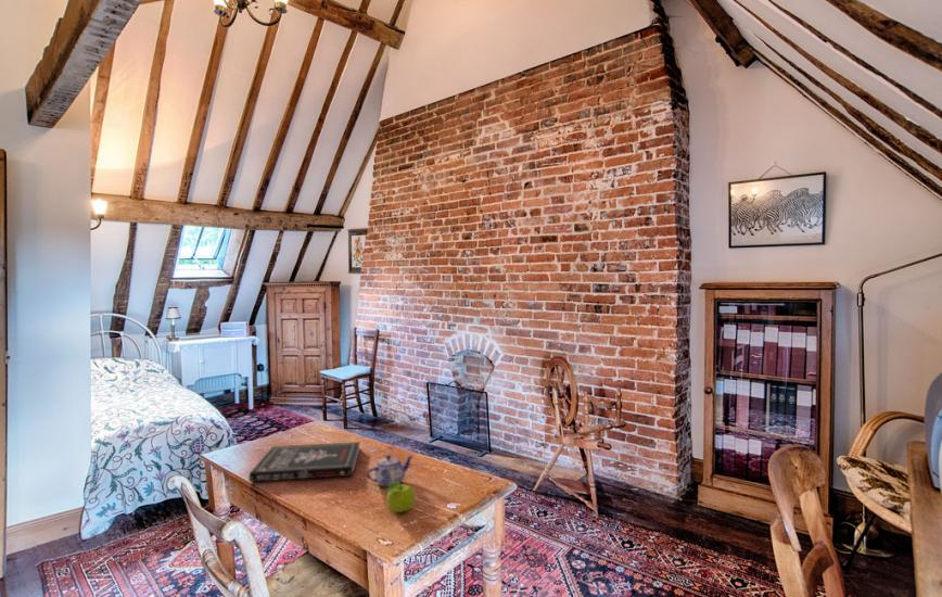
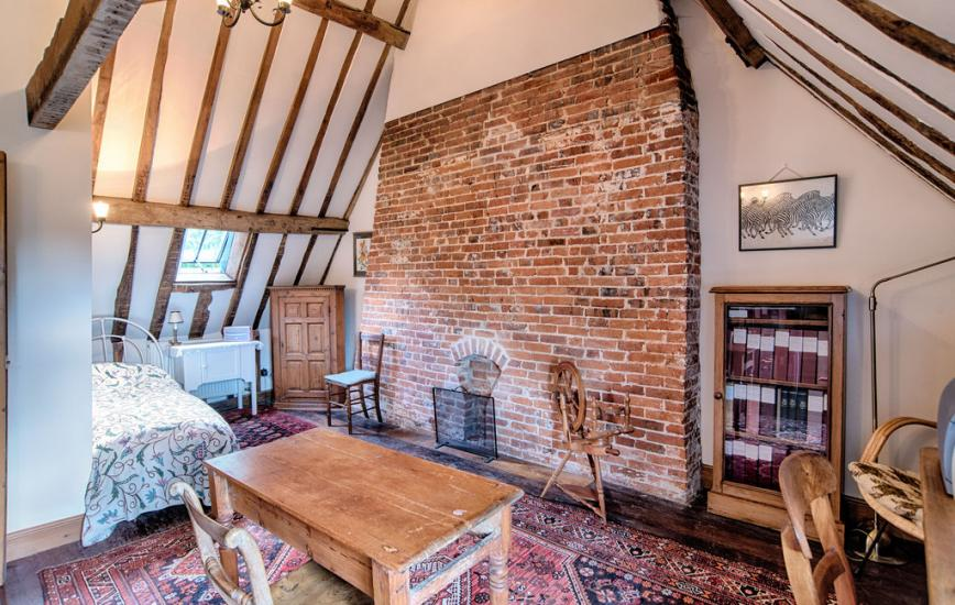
- teapot (391, 468)
- book (309, 460)
- fruit (397, 496)
